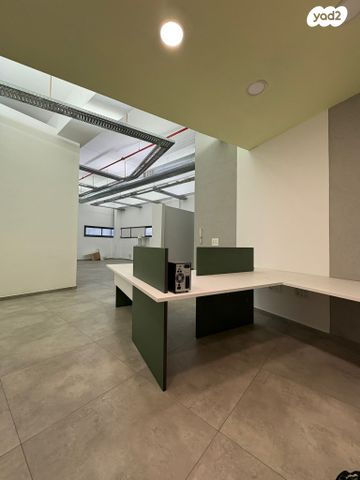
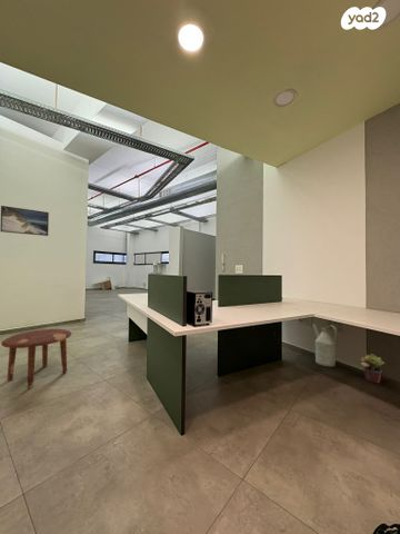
+ side table (34, 355)
+ watering can (323, 343)
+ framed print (26, 221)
+ potted plant (372, 366)
